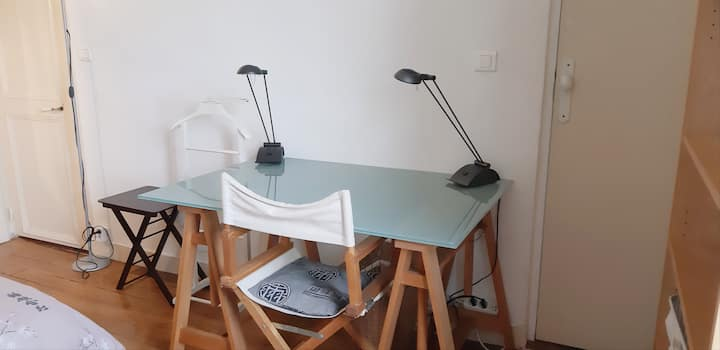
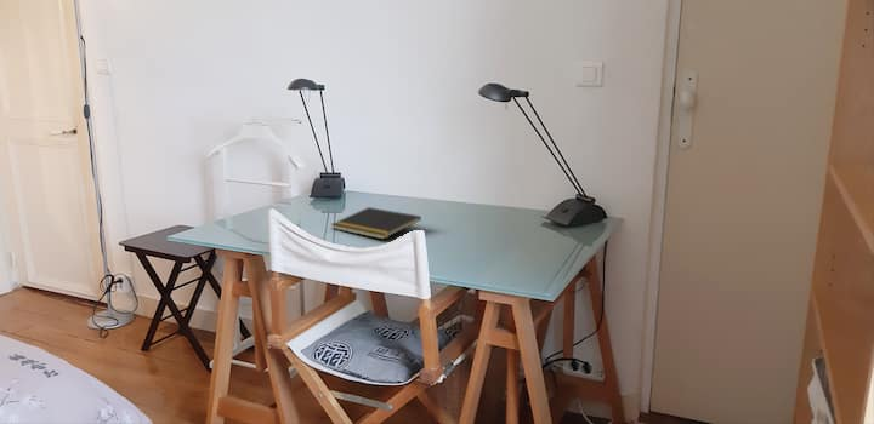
+ notepad (375, 222)
